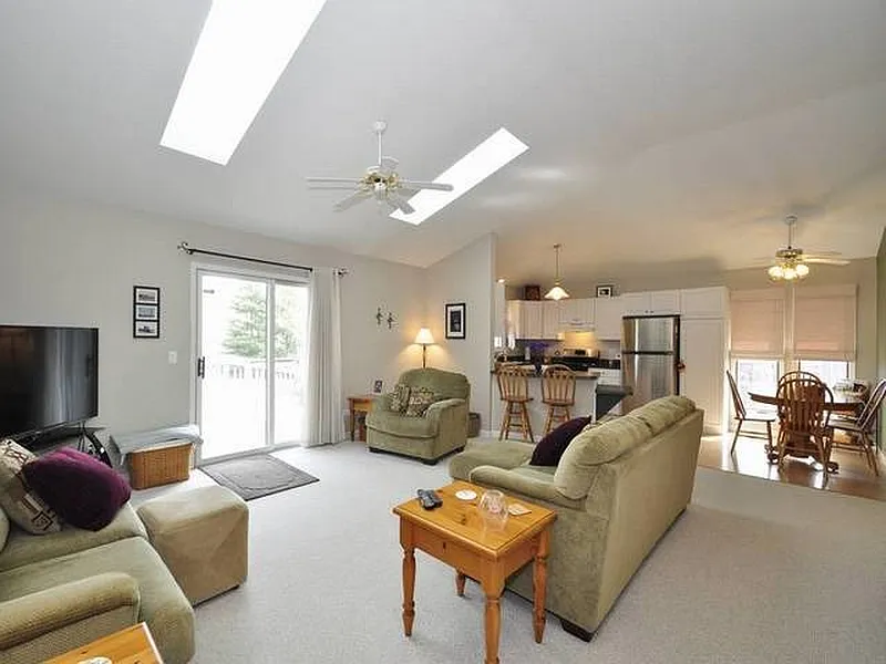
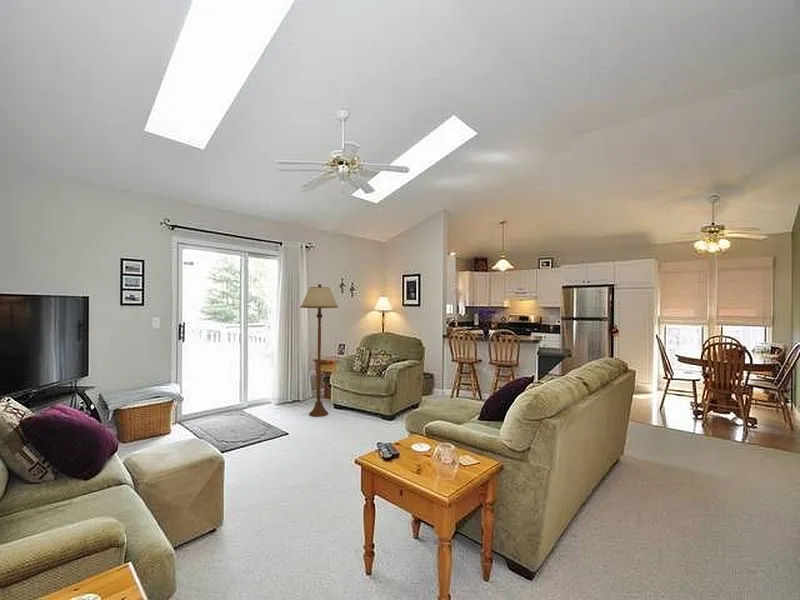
+ floor lamp (319, 349)
